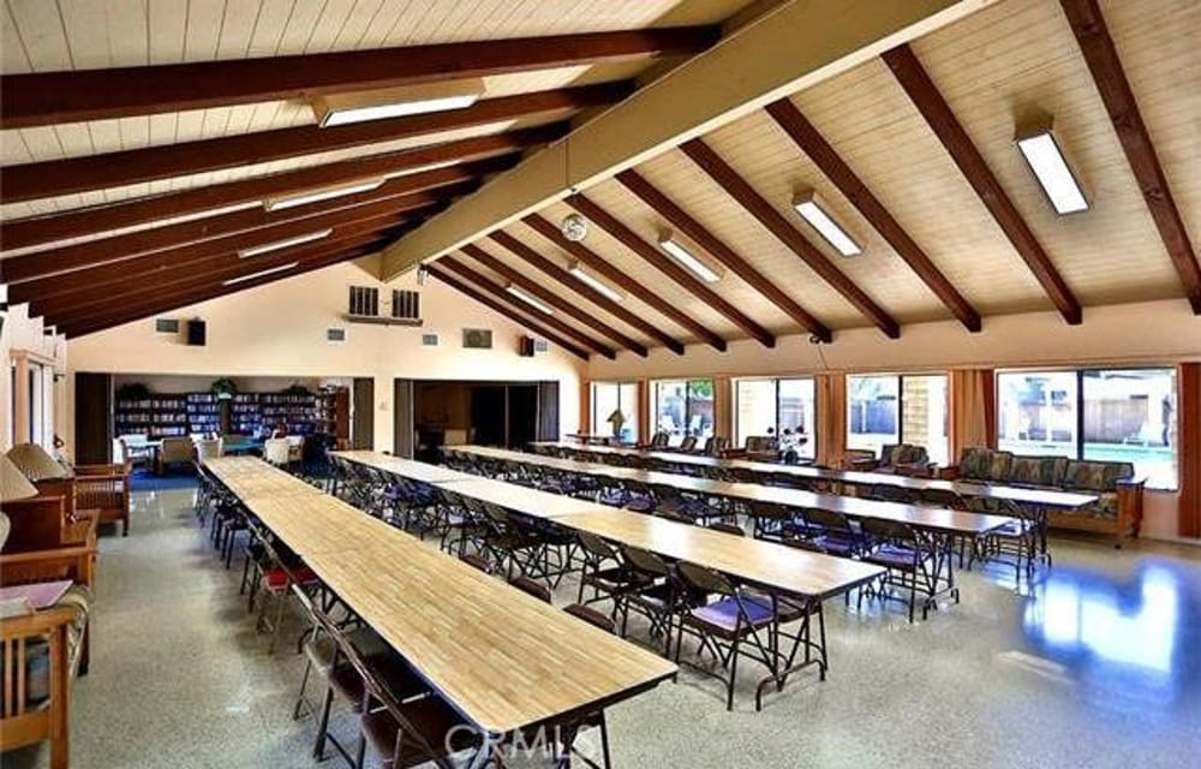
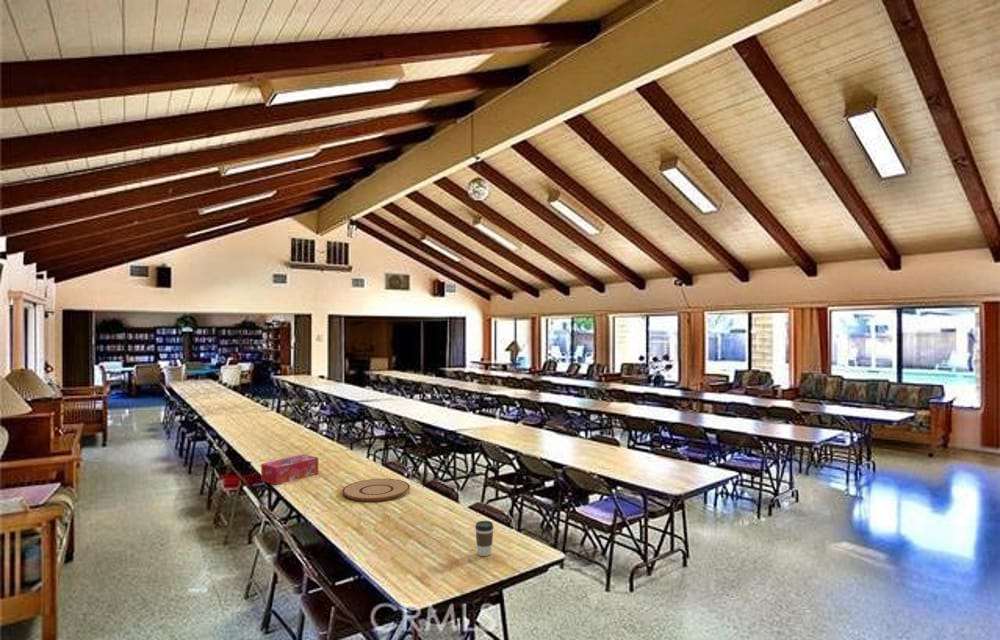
+ tissue box (290, 468)
+ plate (376, 489)
+ coffee cup (484, 538)
